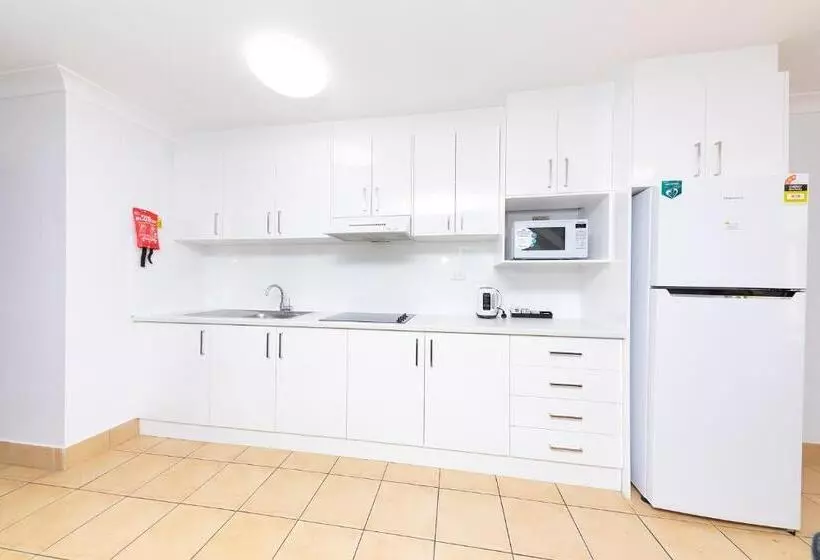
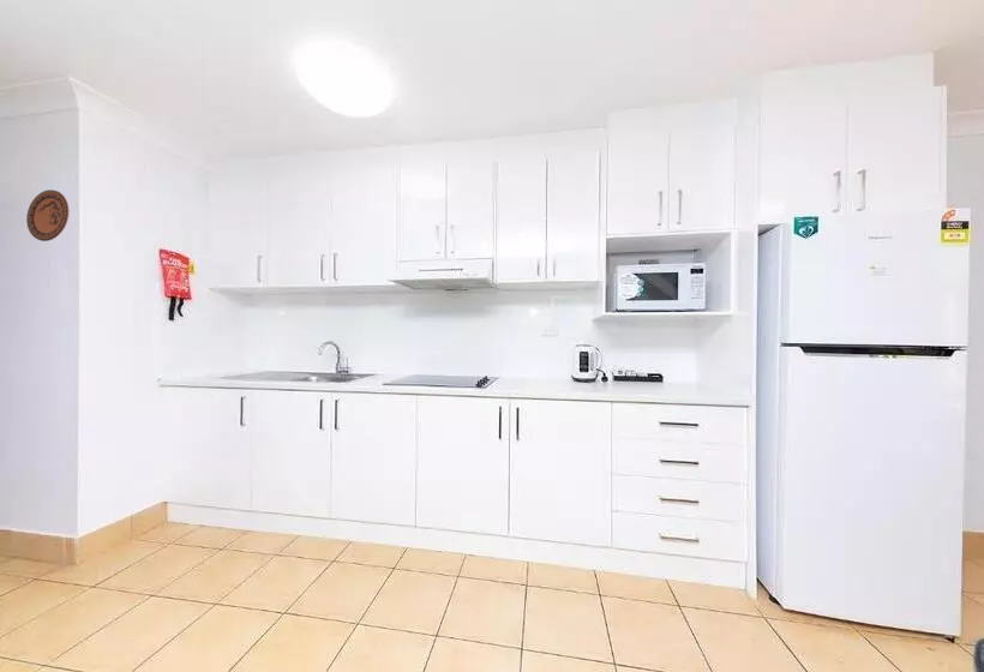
+ decorative plate (48, 215)
